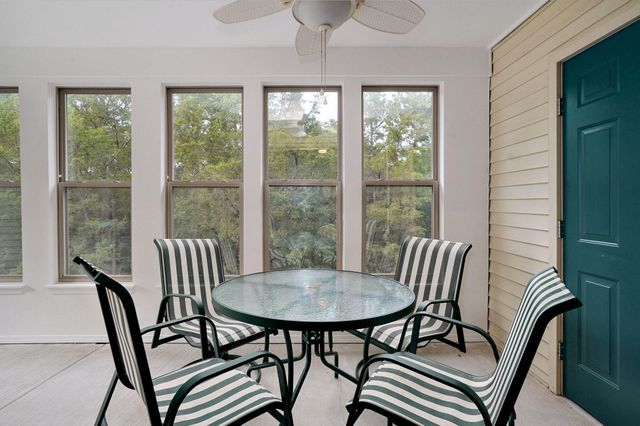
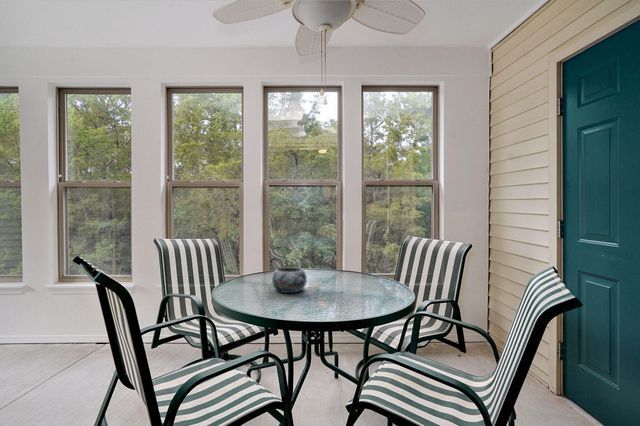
+ decorative bowl (289, 279)
